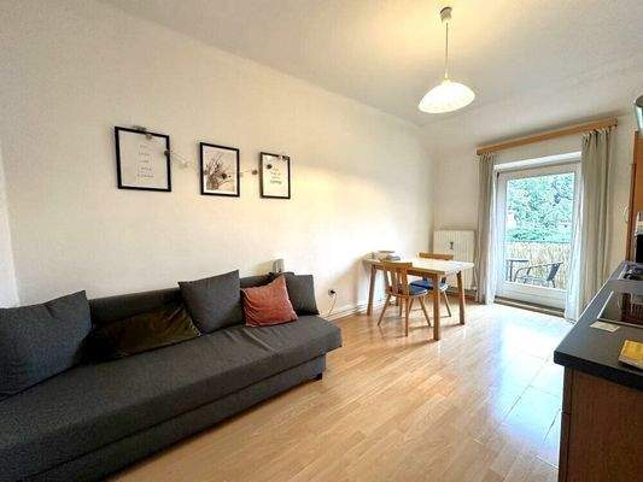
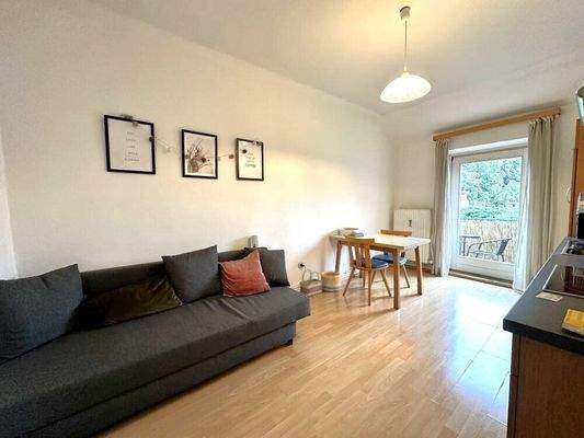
+ basket (330, 280)
+ basket (310, 281)
